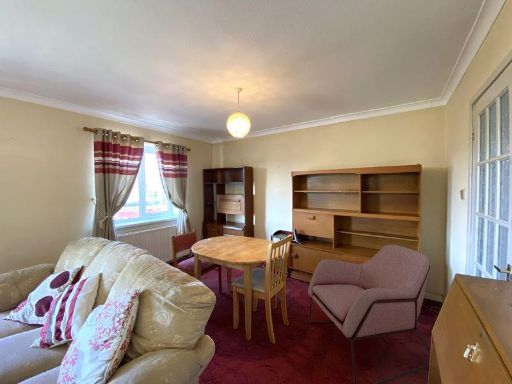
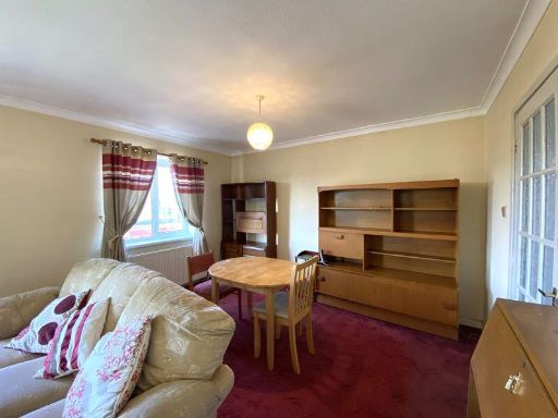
- armchair (368, 297)
